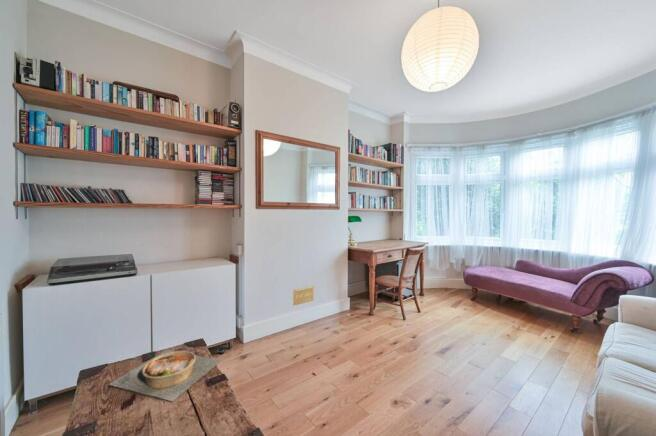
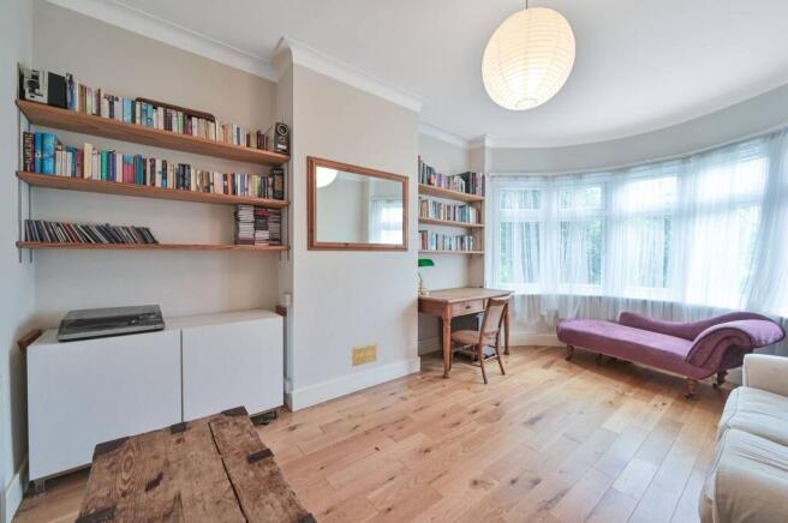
- bowl (169, 364)
